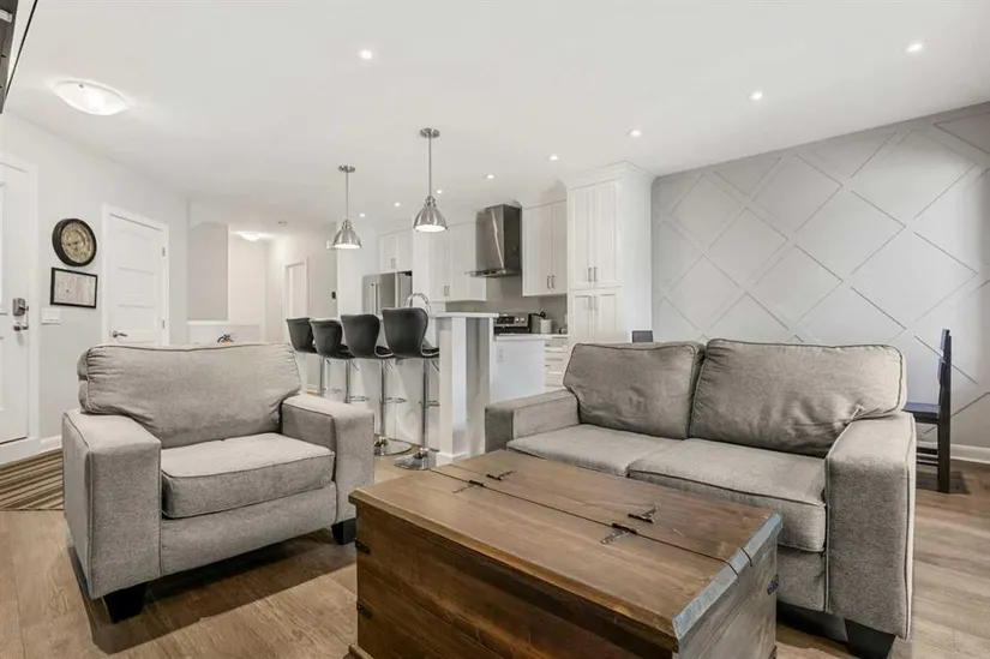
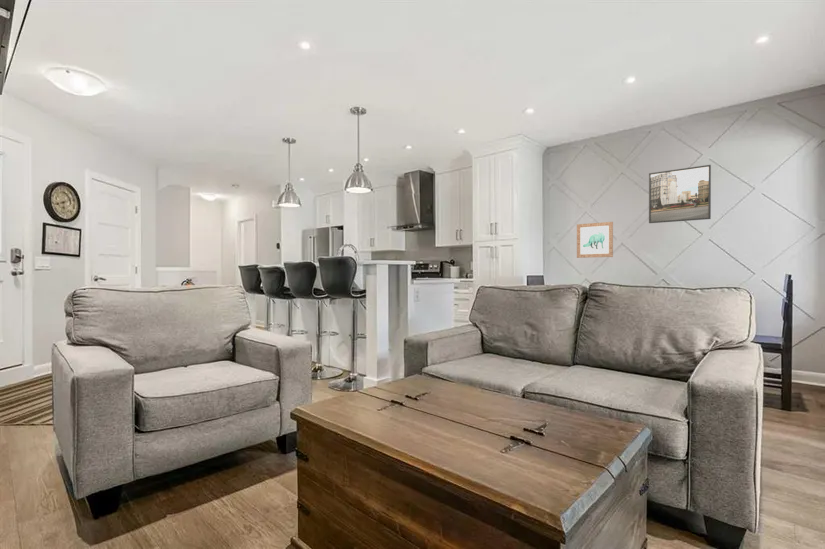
+ wall art (594, 240)
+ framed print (678, 195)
